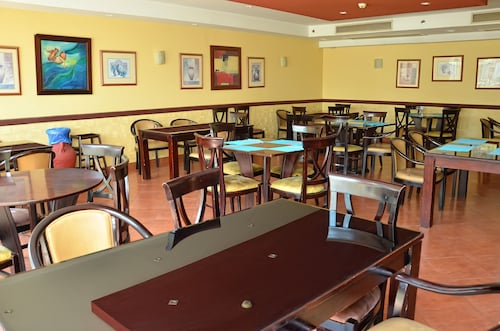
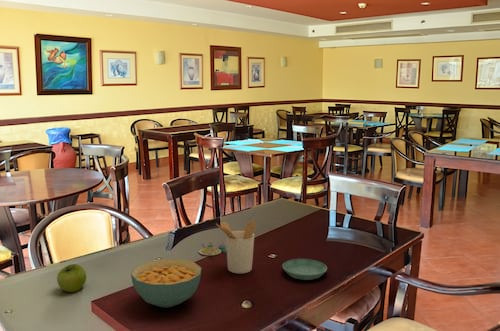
+ saucer (304, 270)
+ utensil holder (234, 245)
+ salt and pepper shaker set (214, 247)
+ cereal bowl (167, 287)
+ fruit (71, 278)
